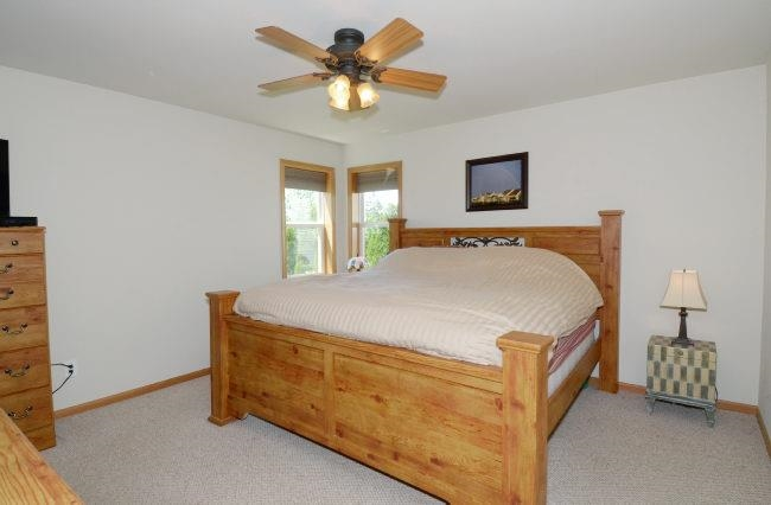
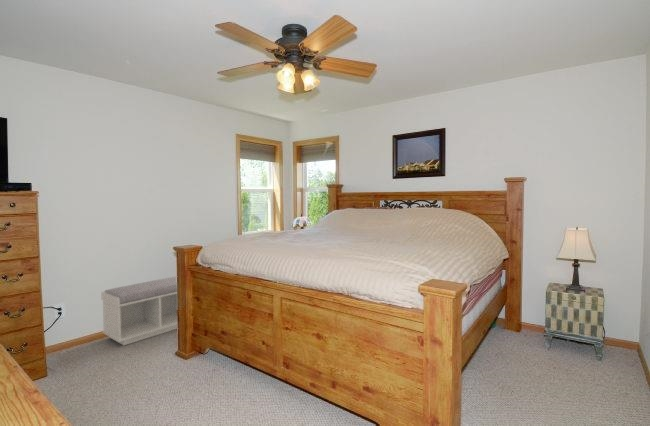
+ bench (151, 307)
